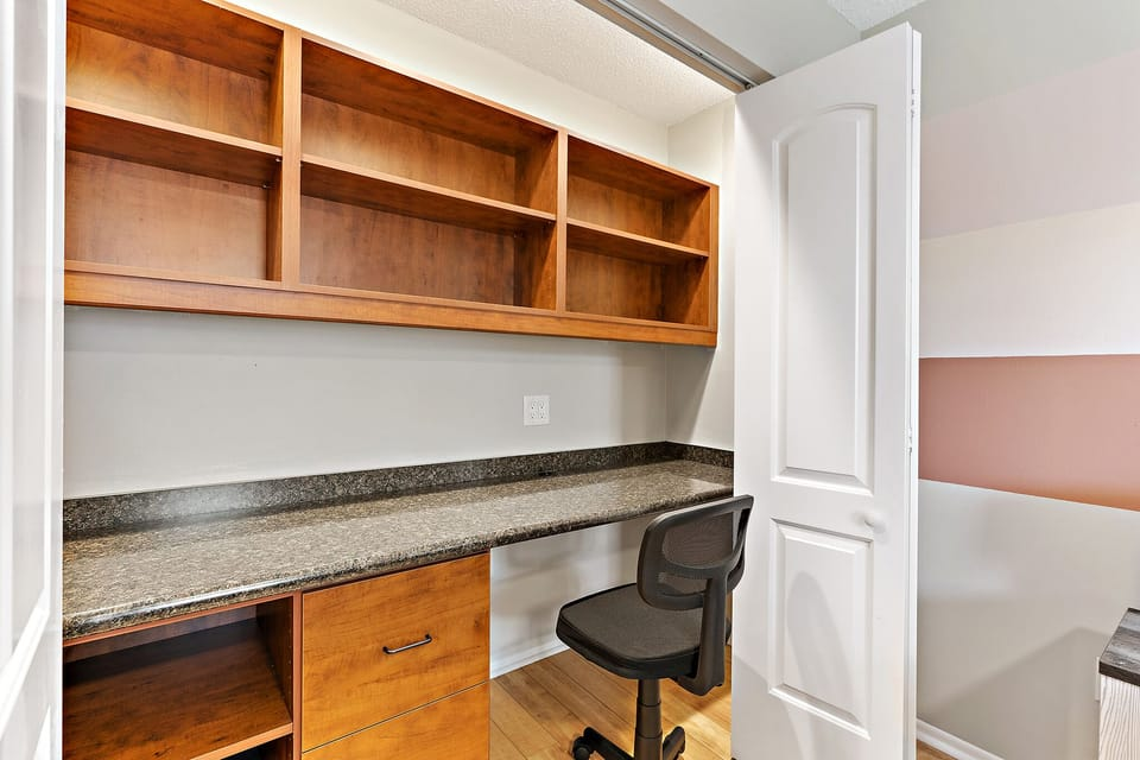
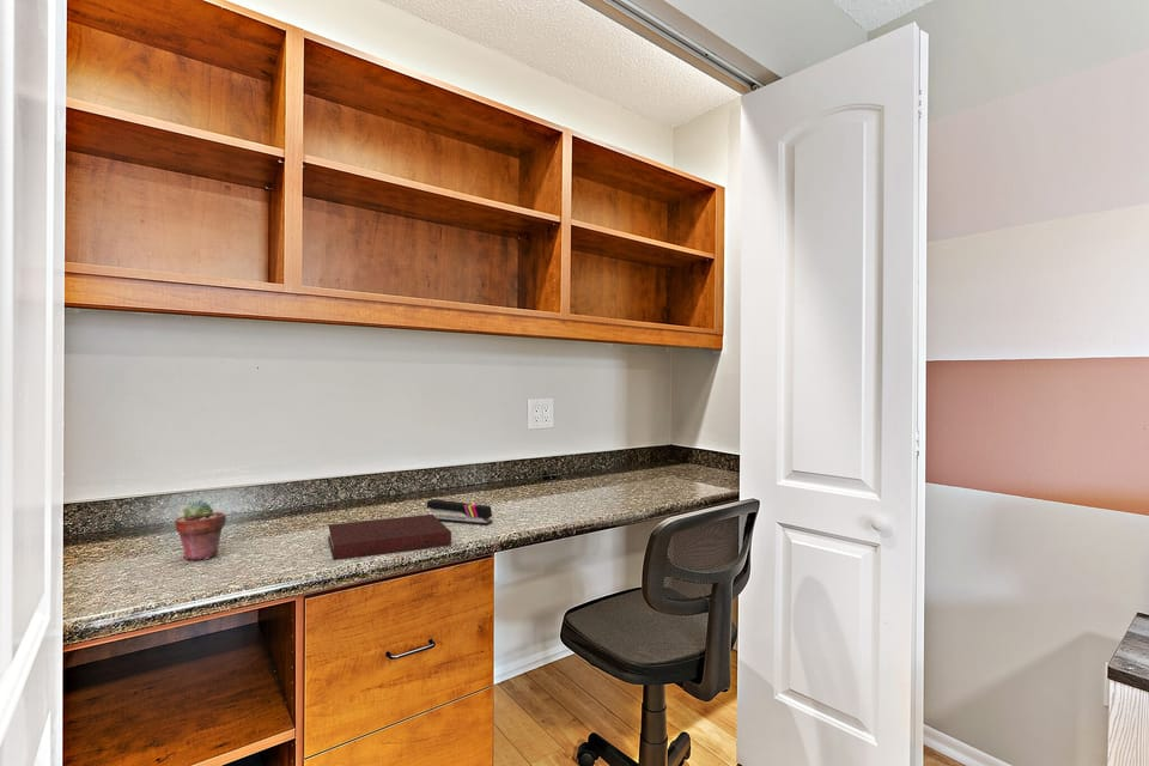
+ potted succulent (200, 528)
+ stapler (458, 511)
+ notebook (388, 534)
